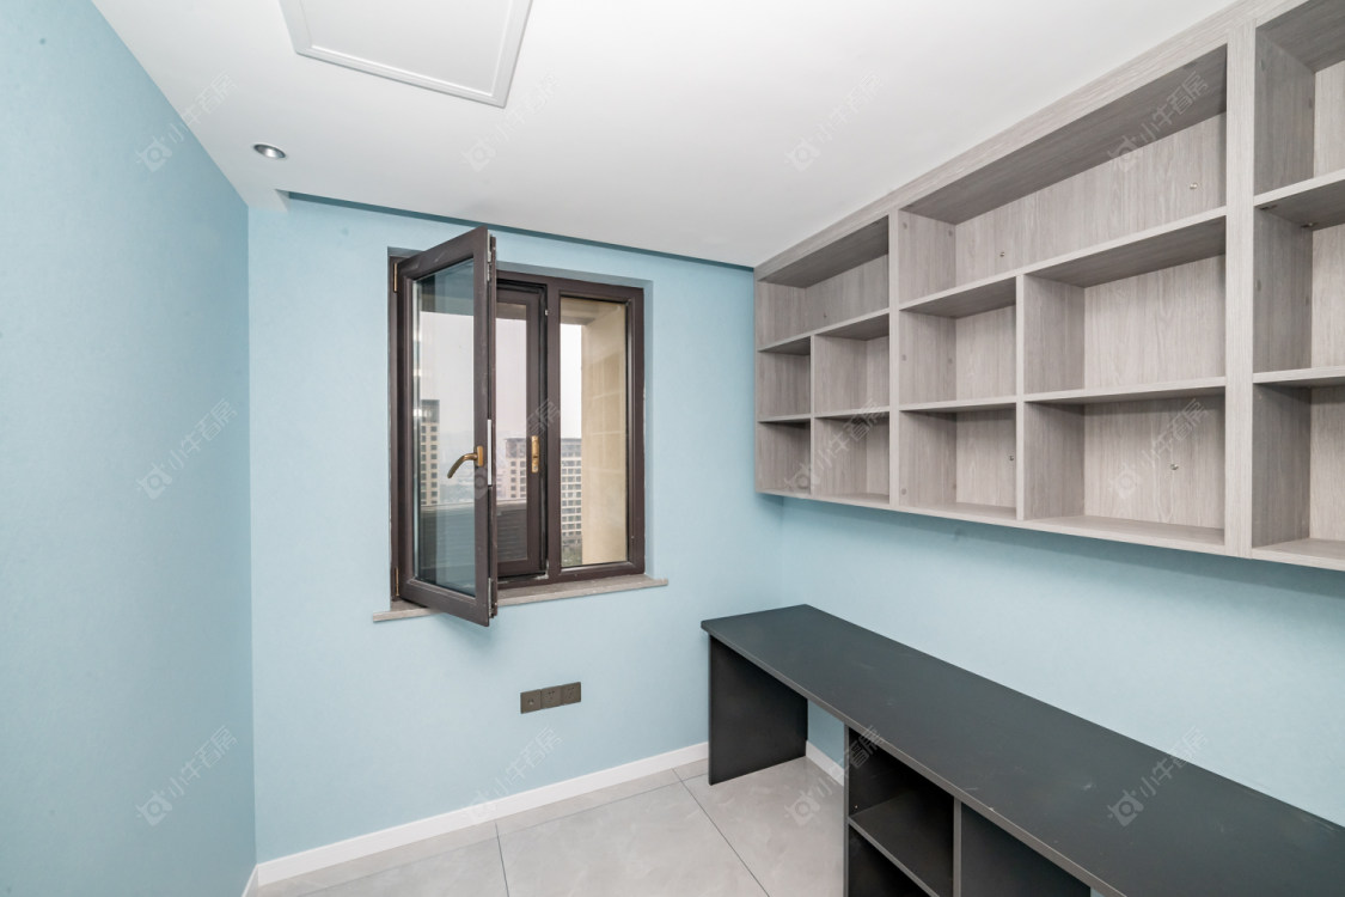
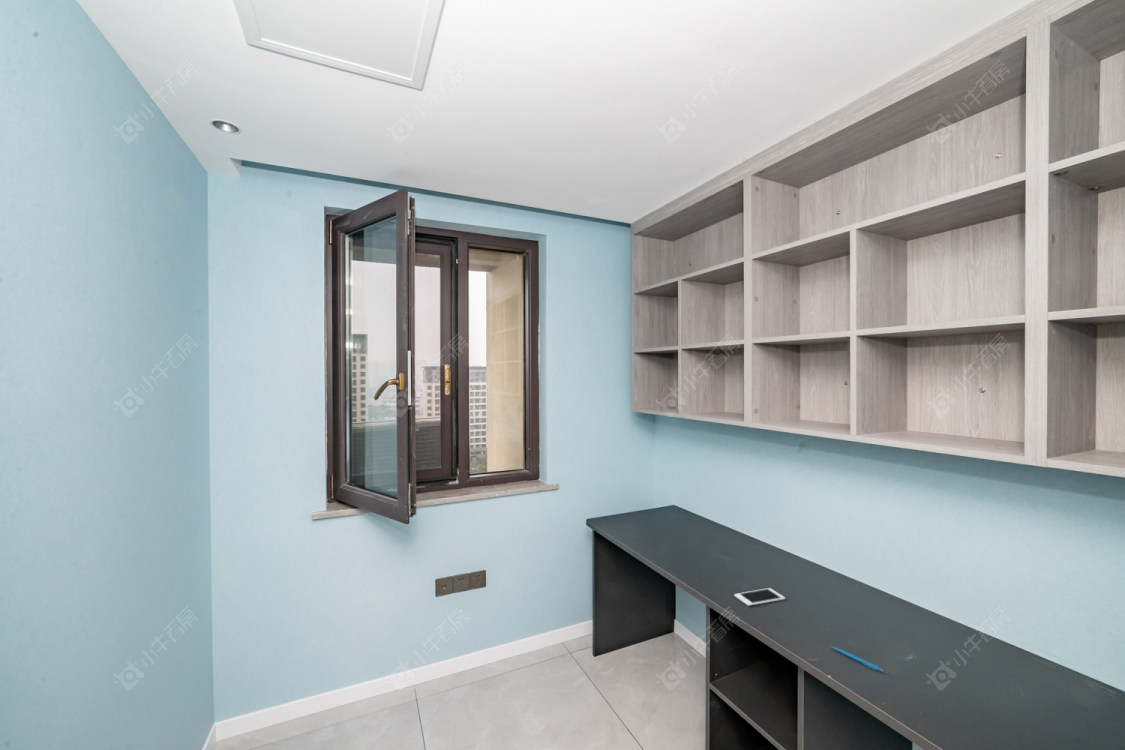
+ pen (855, 657)
+ cell phone (759, 596)
